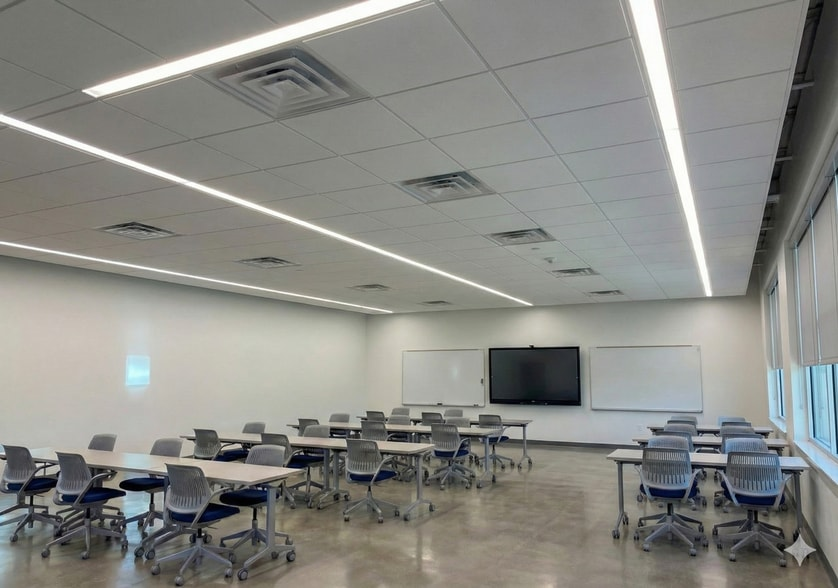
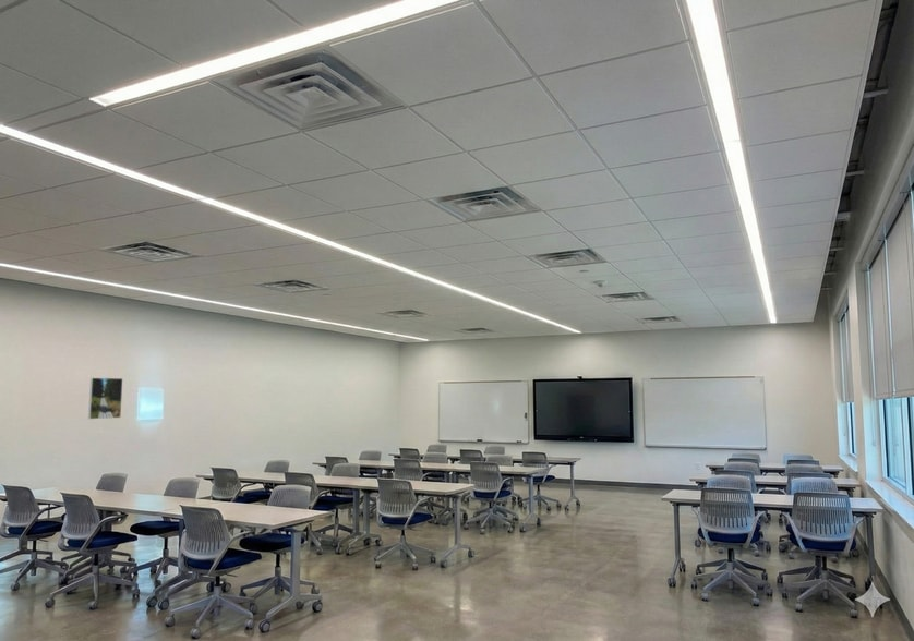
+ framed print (106, 398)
